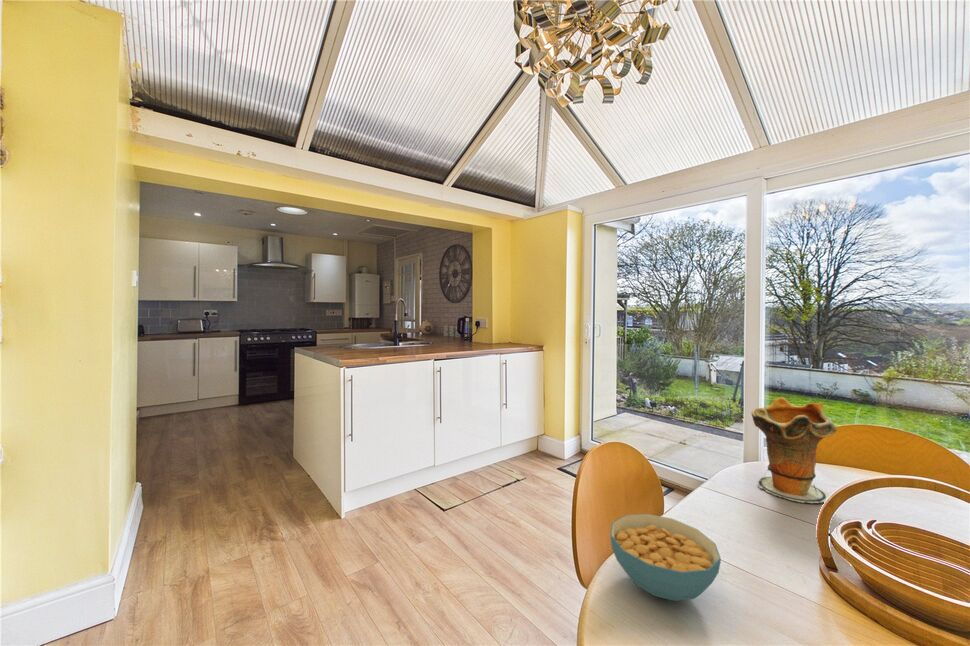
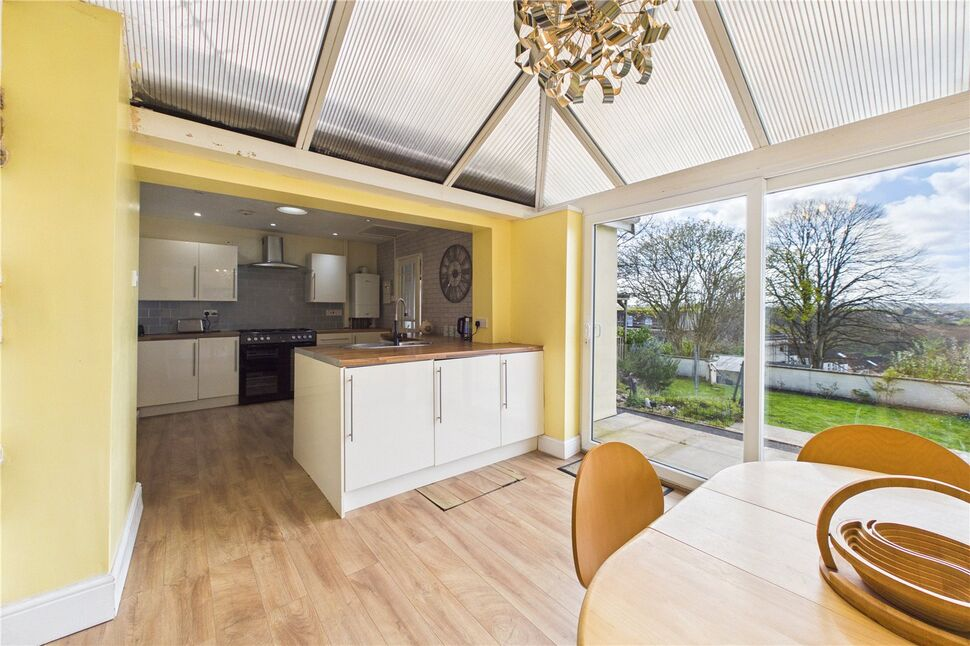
- decorative vase (791, 446)
- cereal bowl (661, 563)
